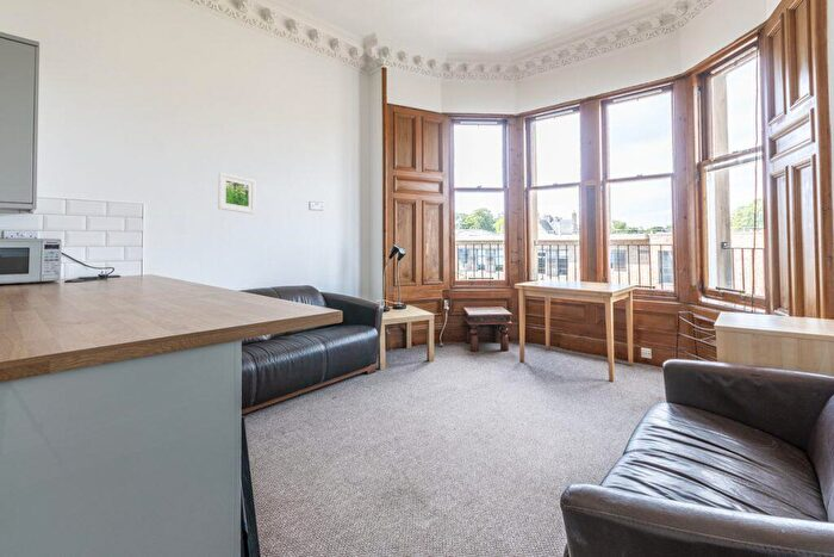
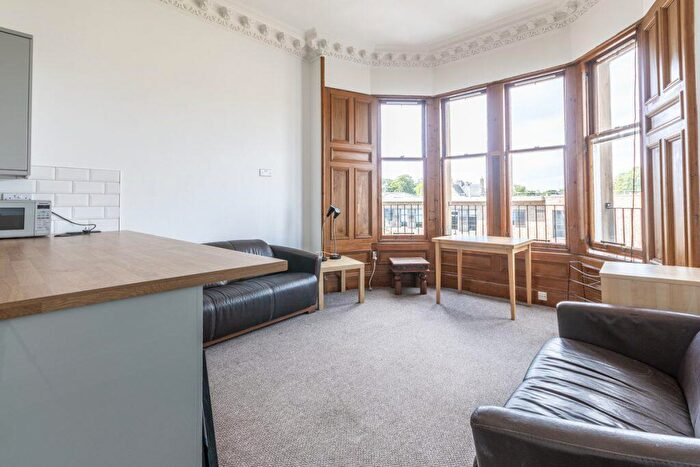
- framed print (237, 193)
